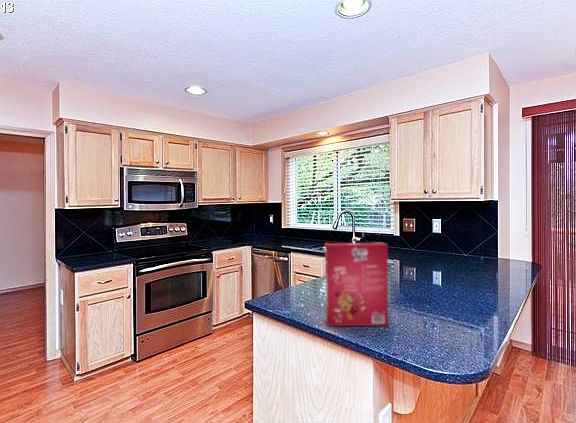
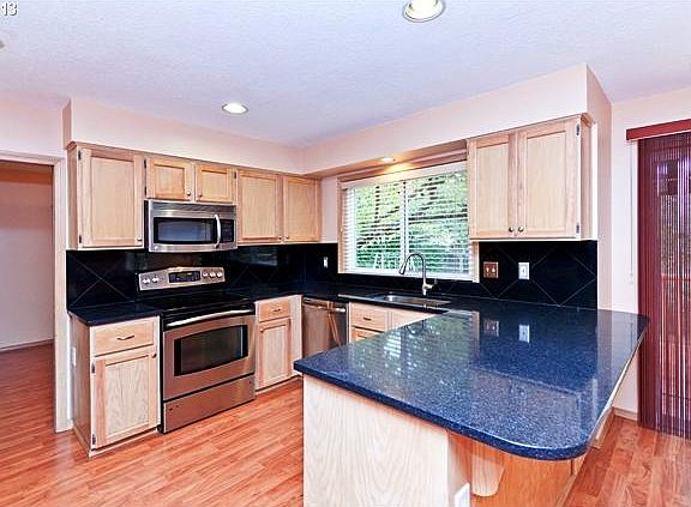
- cereal box (355, 283)
